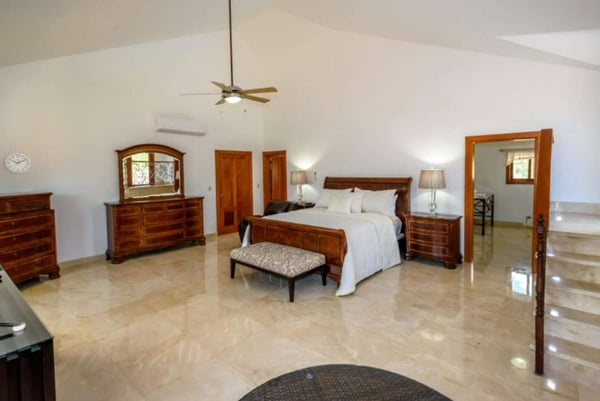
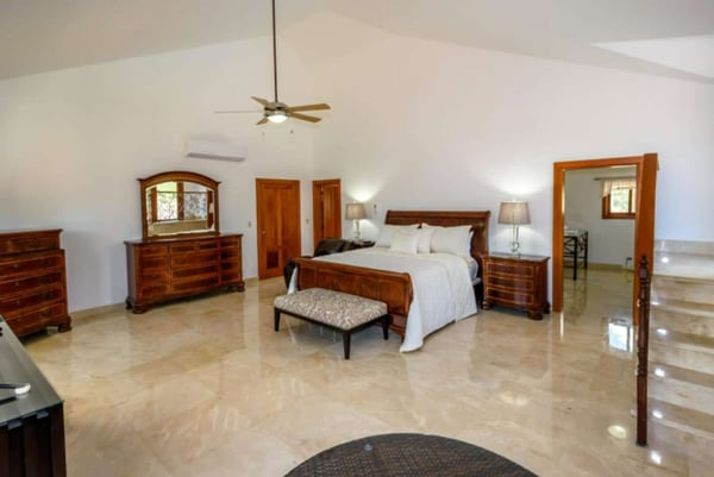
- wall clock (17, 163)
